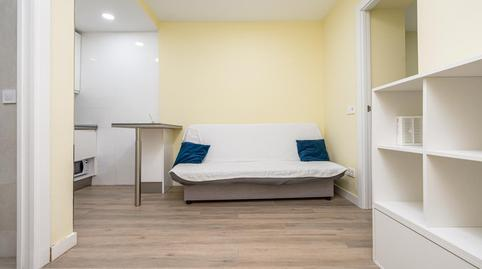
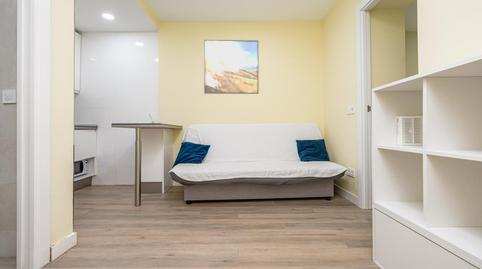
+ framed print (231, 66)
